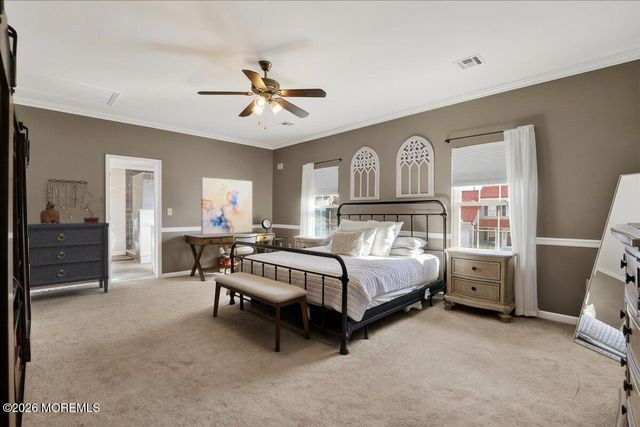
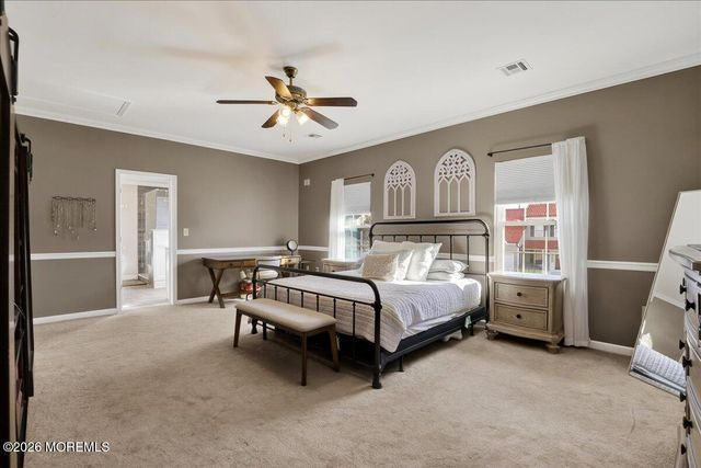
- wall art (228, 206)
- vessel (50, 212)
- dresser (59, 260)
- potted plant (87, 207)
